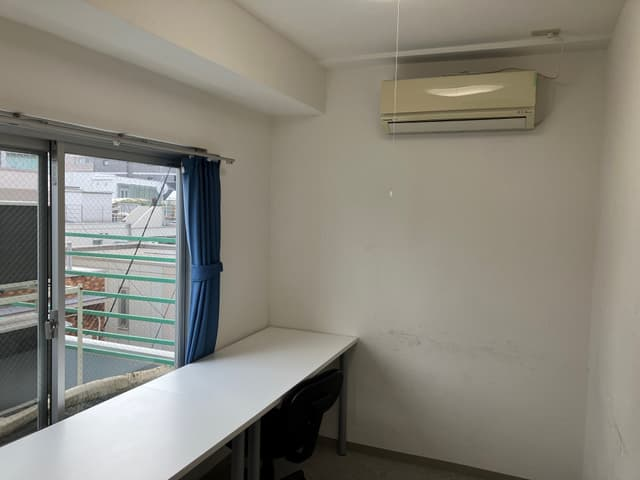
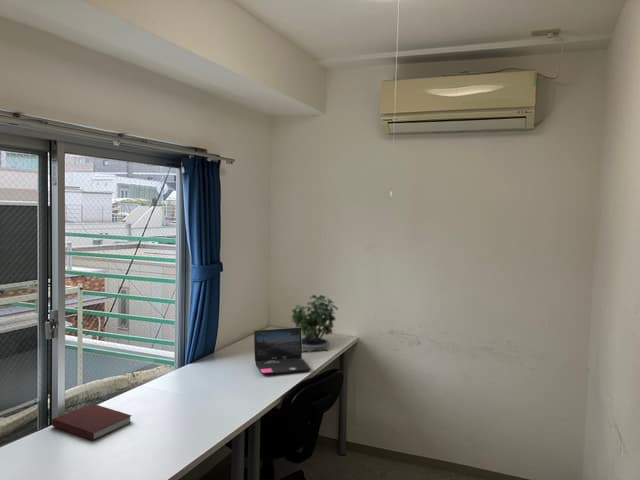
+ laptop (281, 350)
+ potted plant (314, 319)
+ notebook (92, 420)
